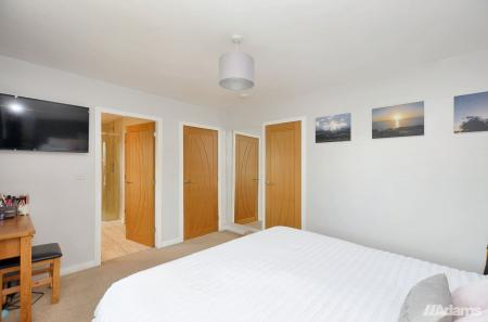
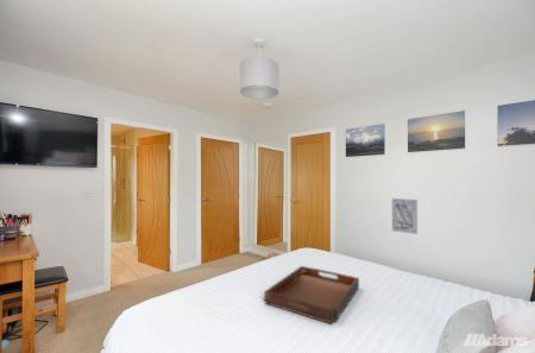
+ wall art (404, 215)
+ serving tray (314, 289)
